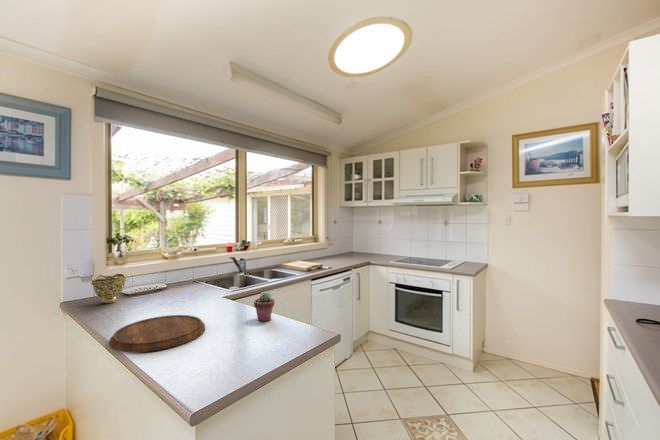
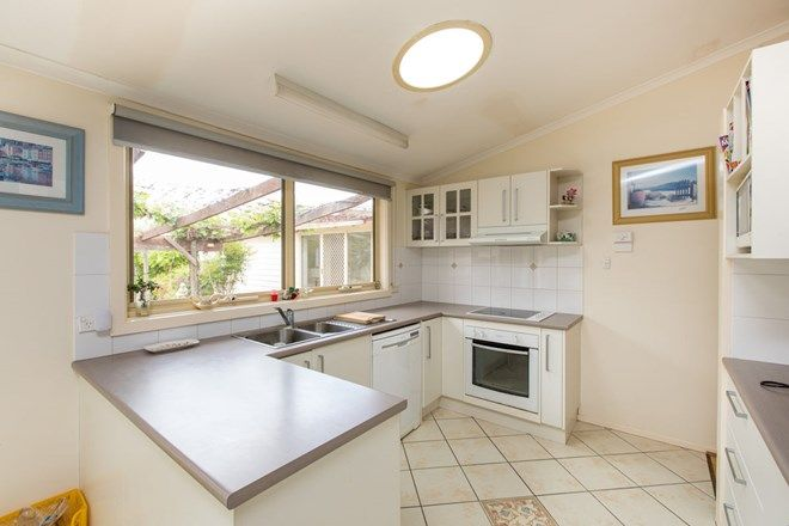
- potted succulent (264, 305)
- cutting board (160, 330)
- decorative bowl (109, 289)
